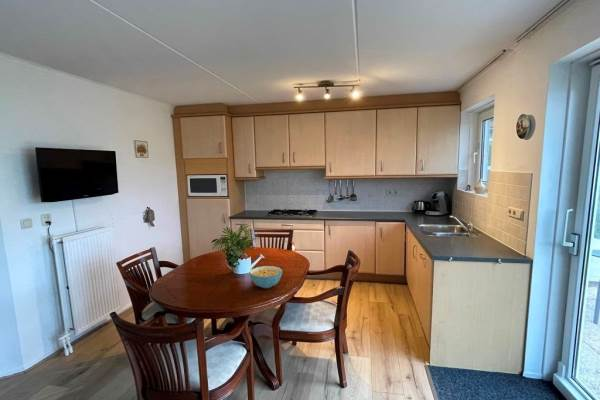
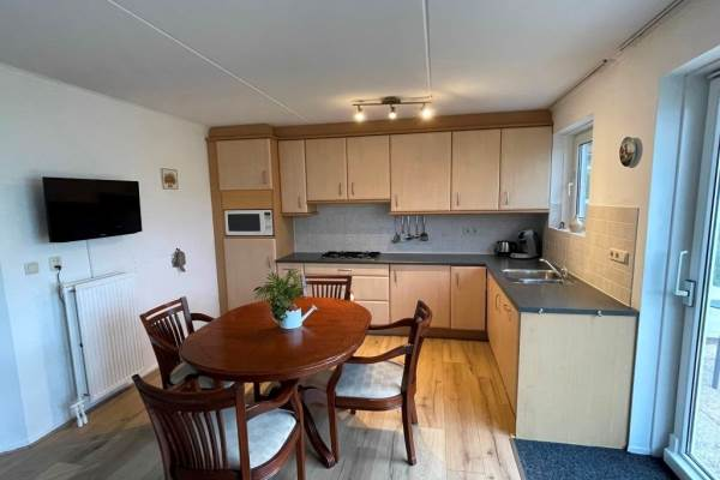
- cereal bowl (266, 278)
